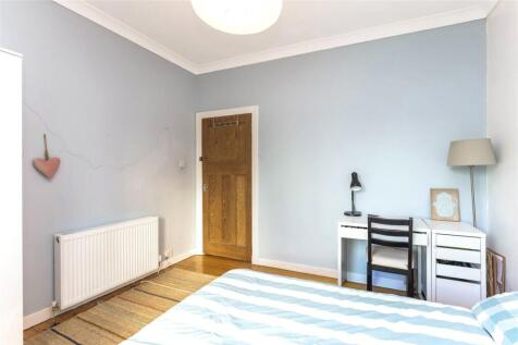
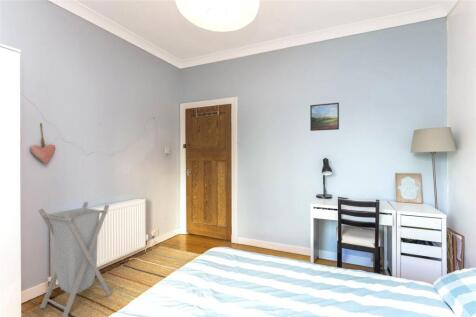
+ laundry hamper (76, 253)
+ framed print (324, 117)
